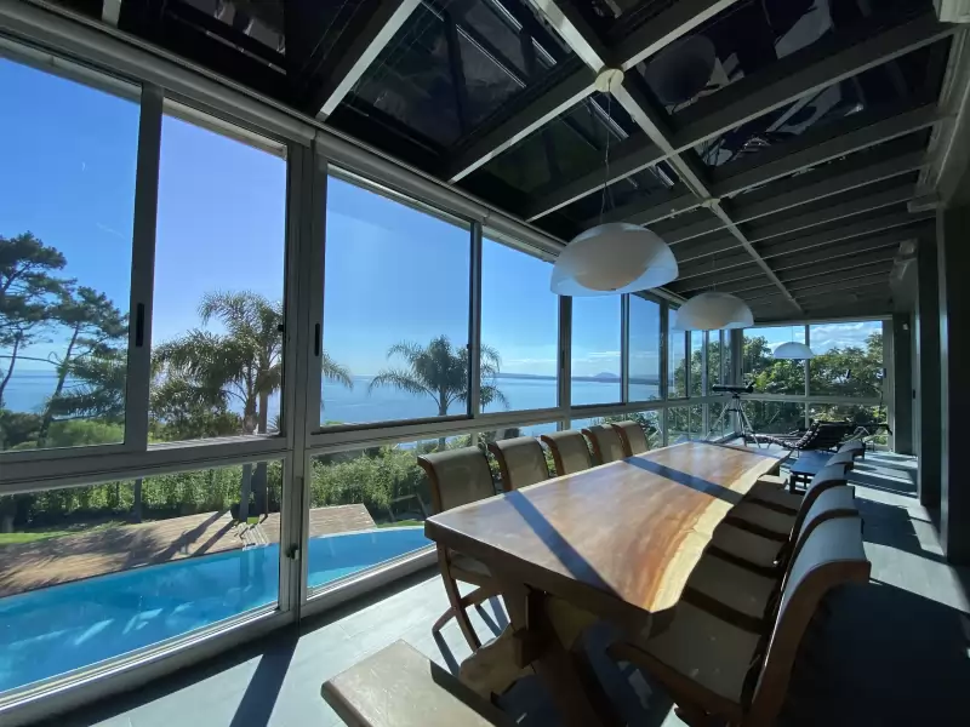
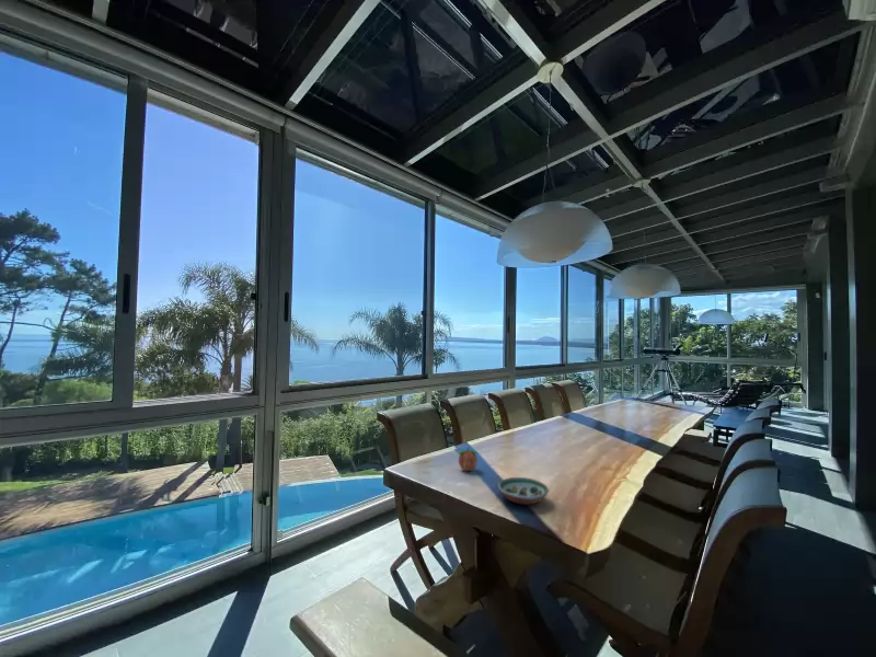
+ fruit (468, 459)
+ decorative bowl (522, 493)
